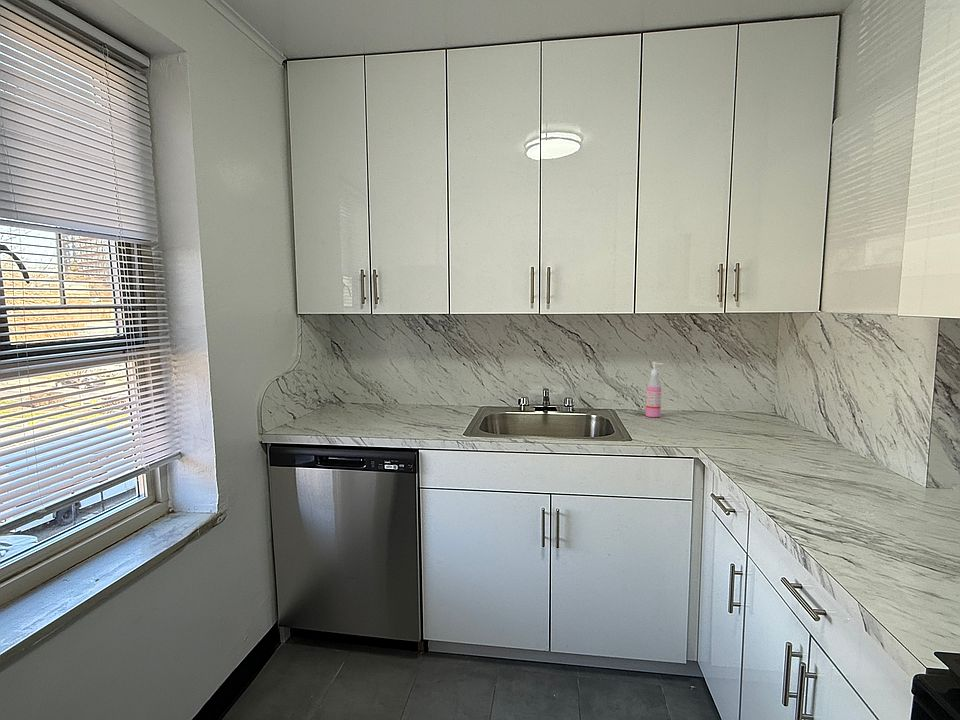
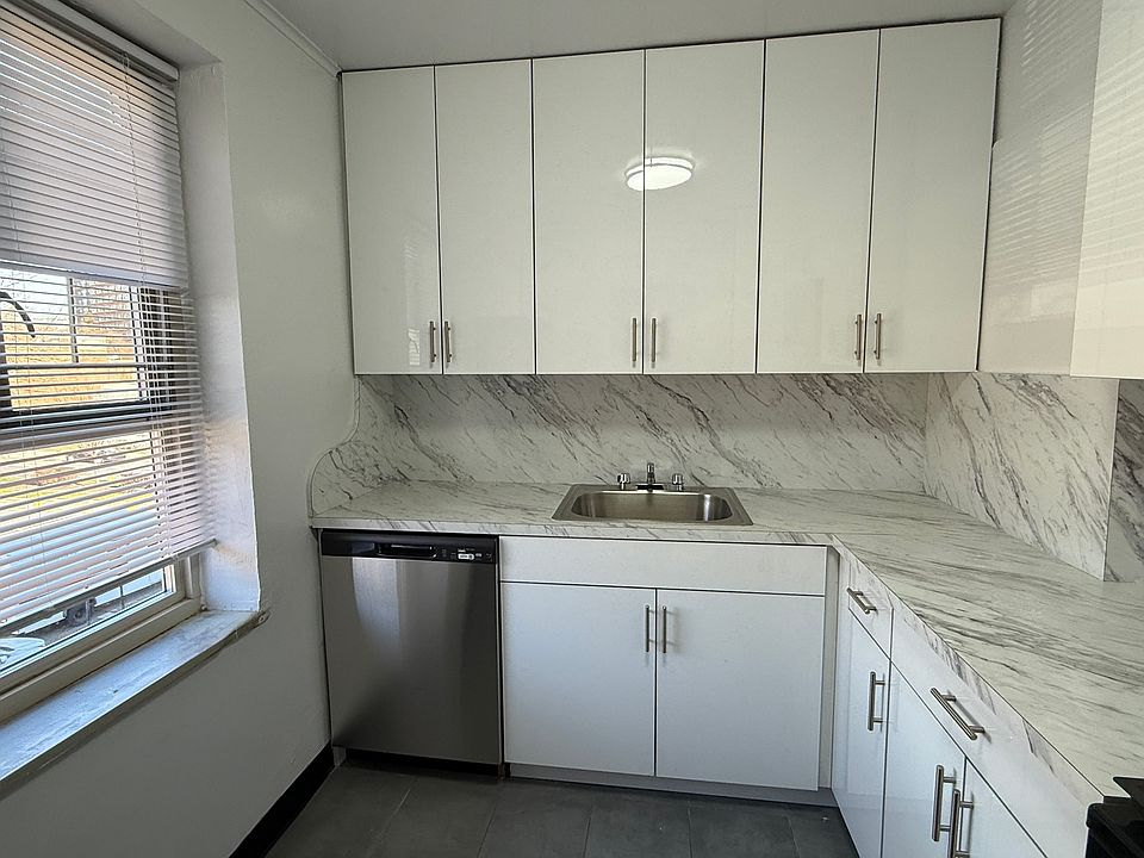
- soap dispenser (654, 389)
